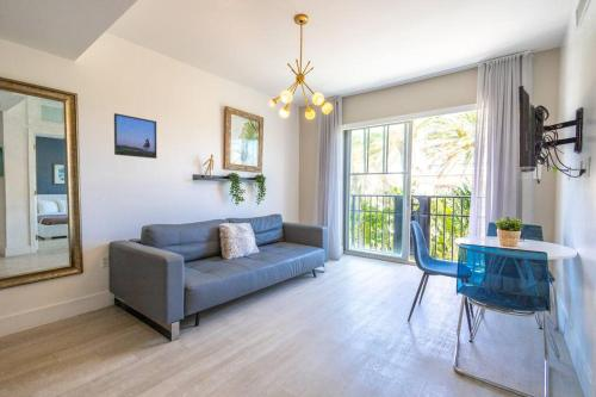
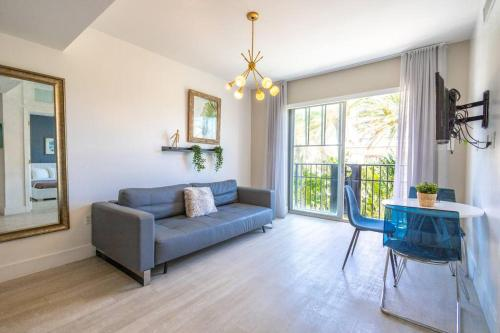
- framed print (136, 137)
